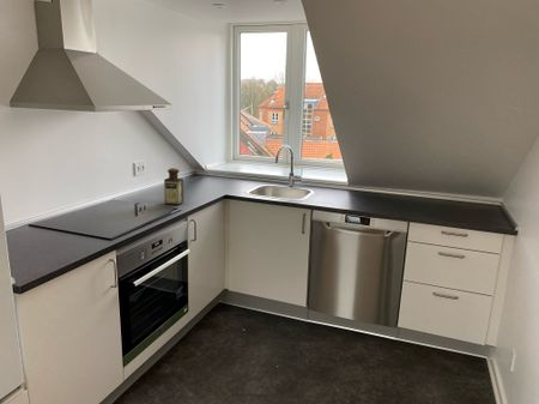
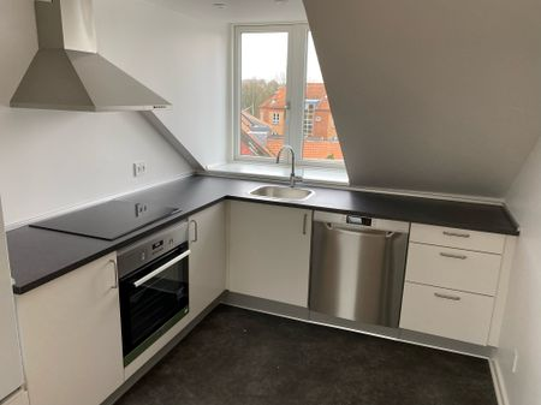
- bottle (174, 186)
